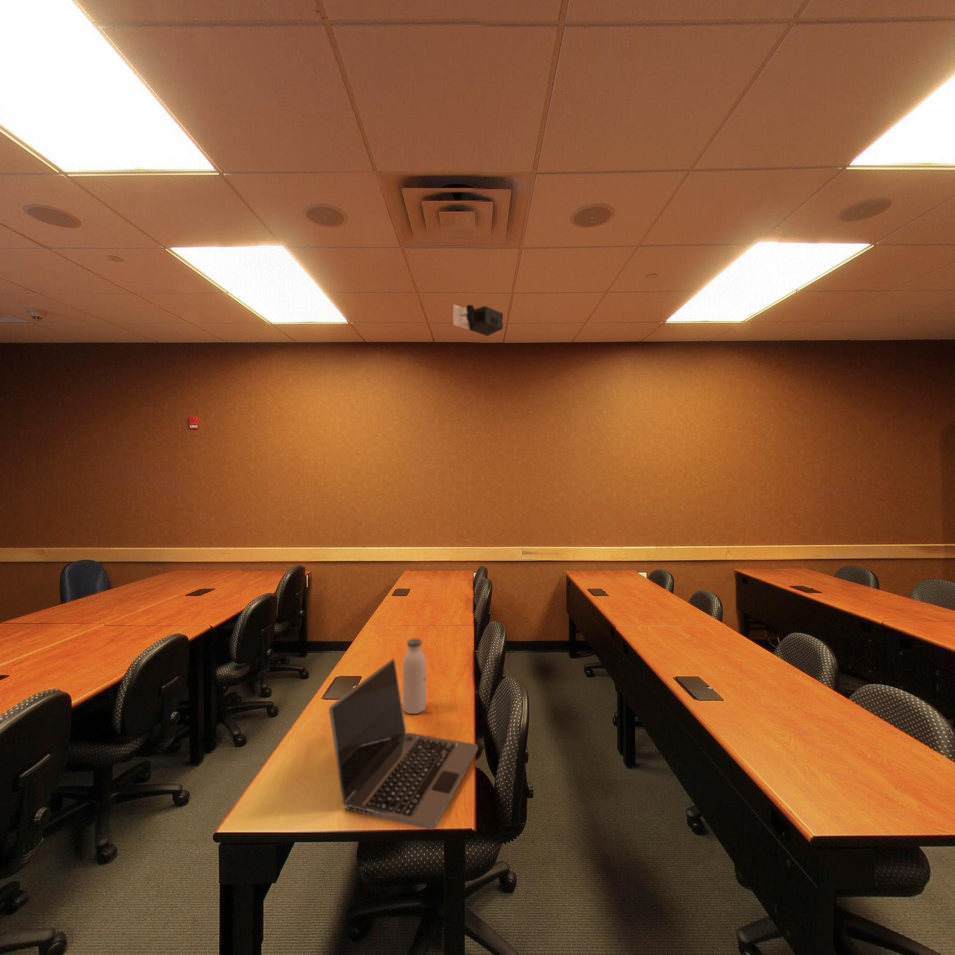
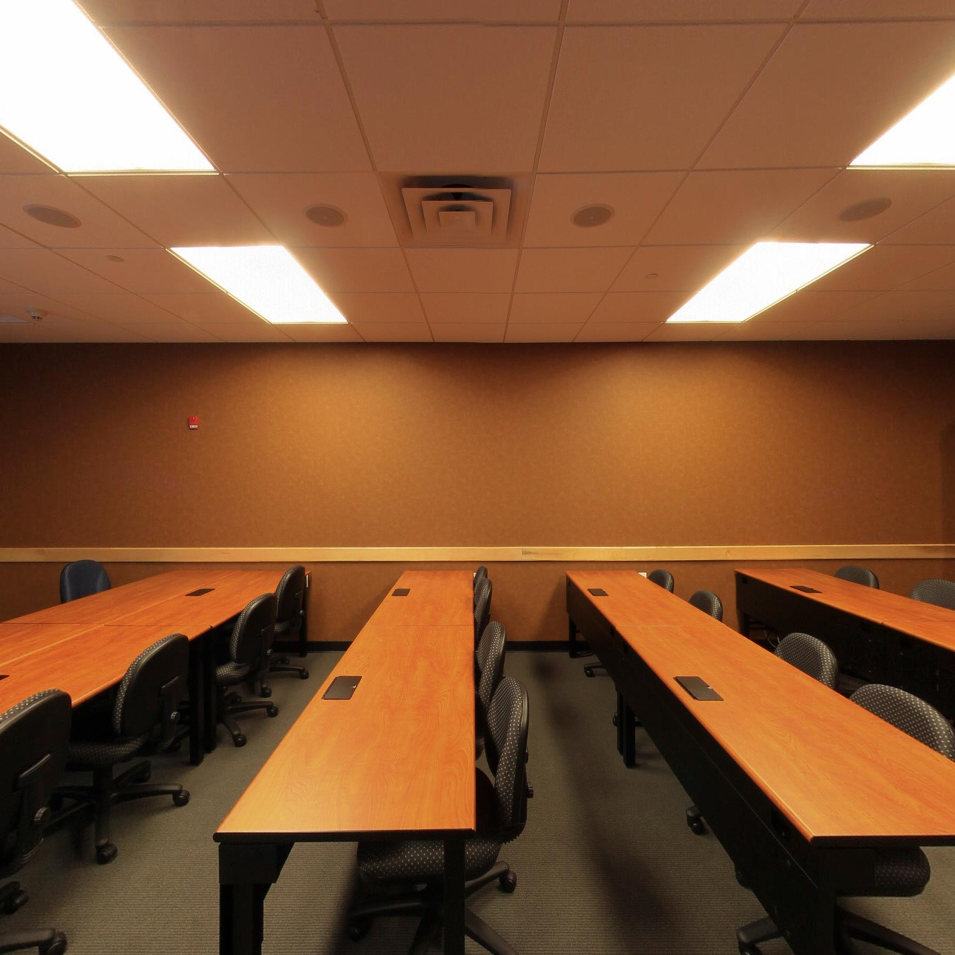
- water bottle (414, 674)
- projector (478, 319)
- laptop (410, 733)
